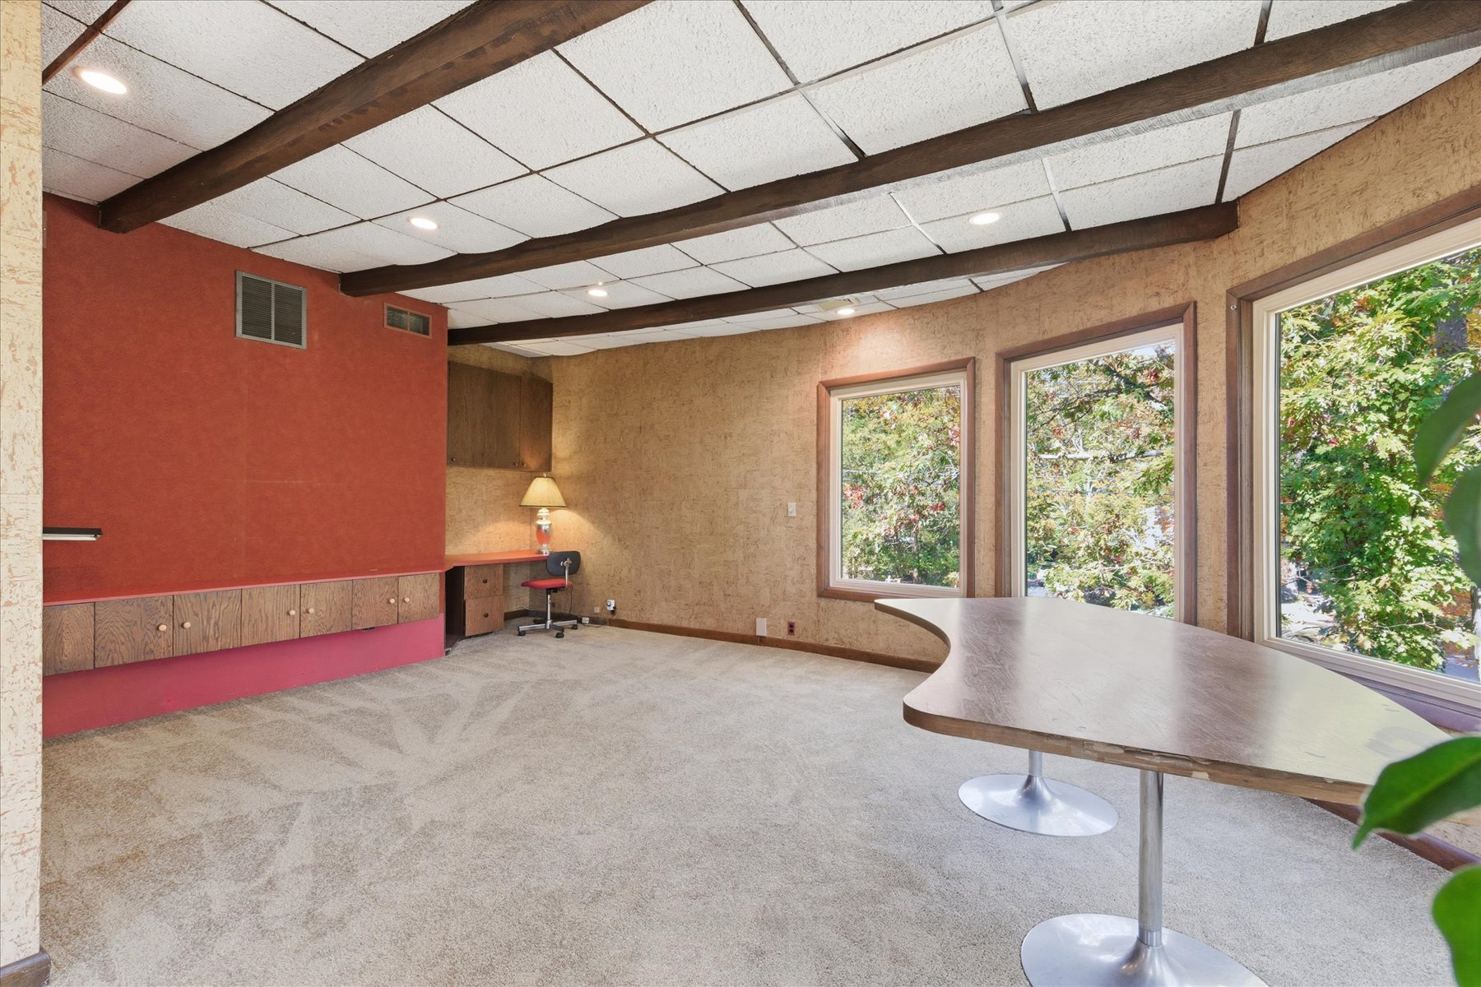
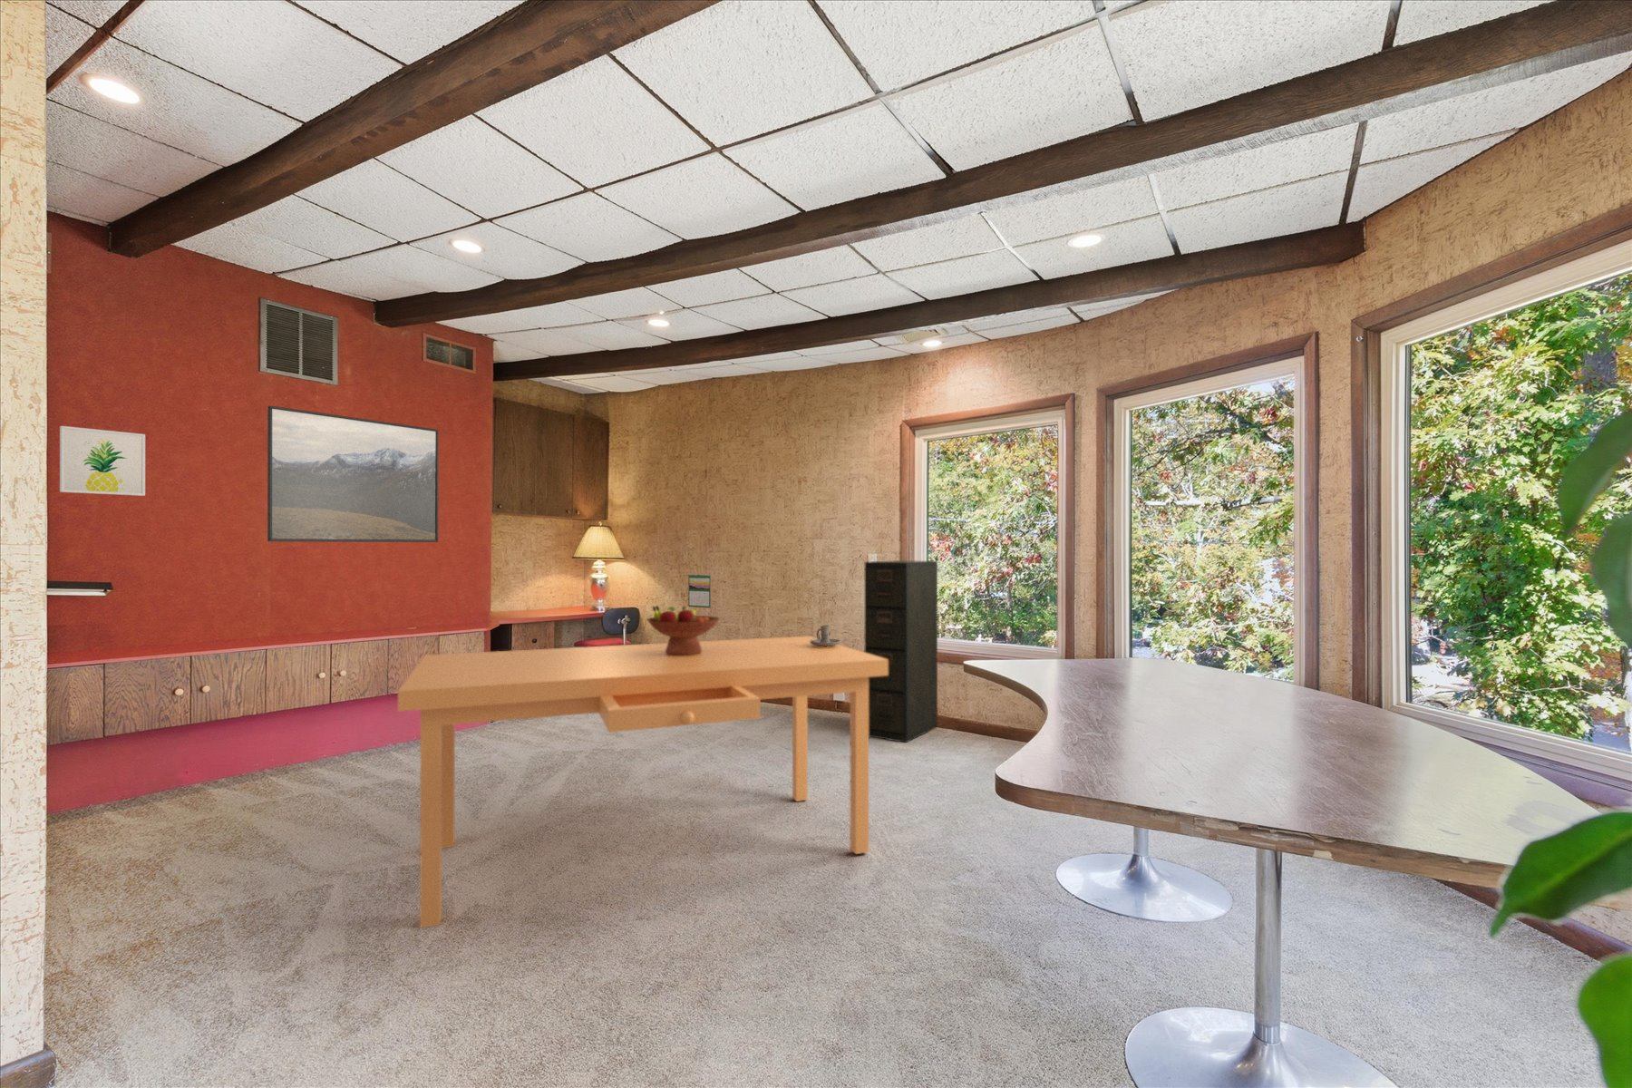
+ wall art (103, 461)
+ desk (651, 729)
+ calendar (699, 590)
+ candle holder (823, 635)
+ fruit bowl (684, 628)
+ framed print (361, 480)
+ filing cabinet (900, 646)
